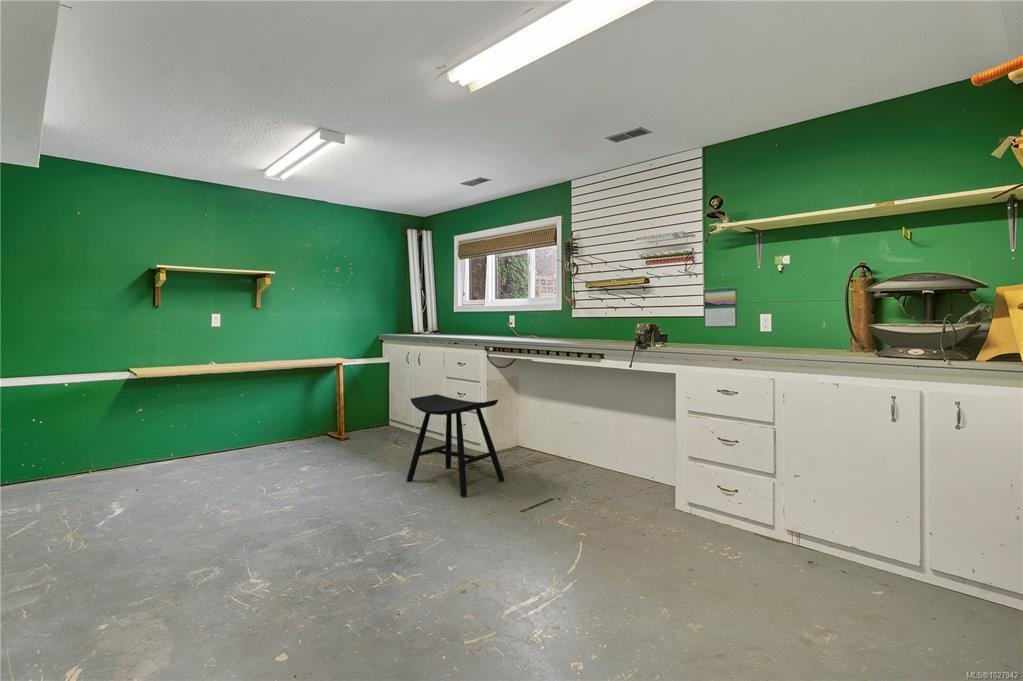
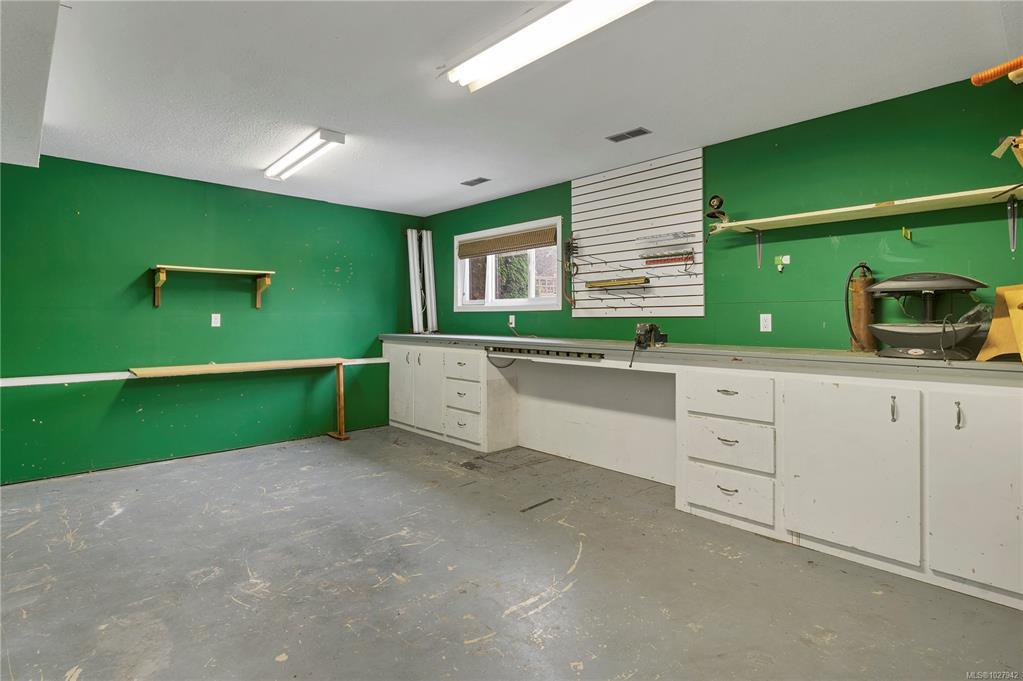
- stool (451, 439)
- calendar (720, 307)
